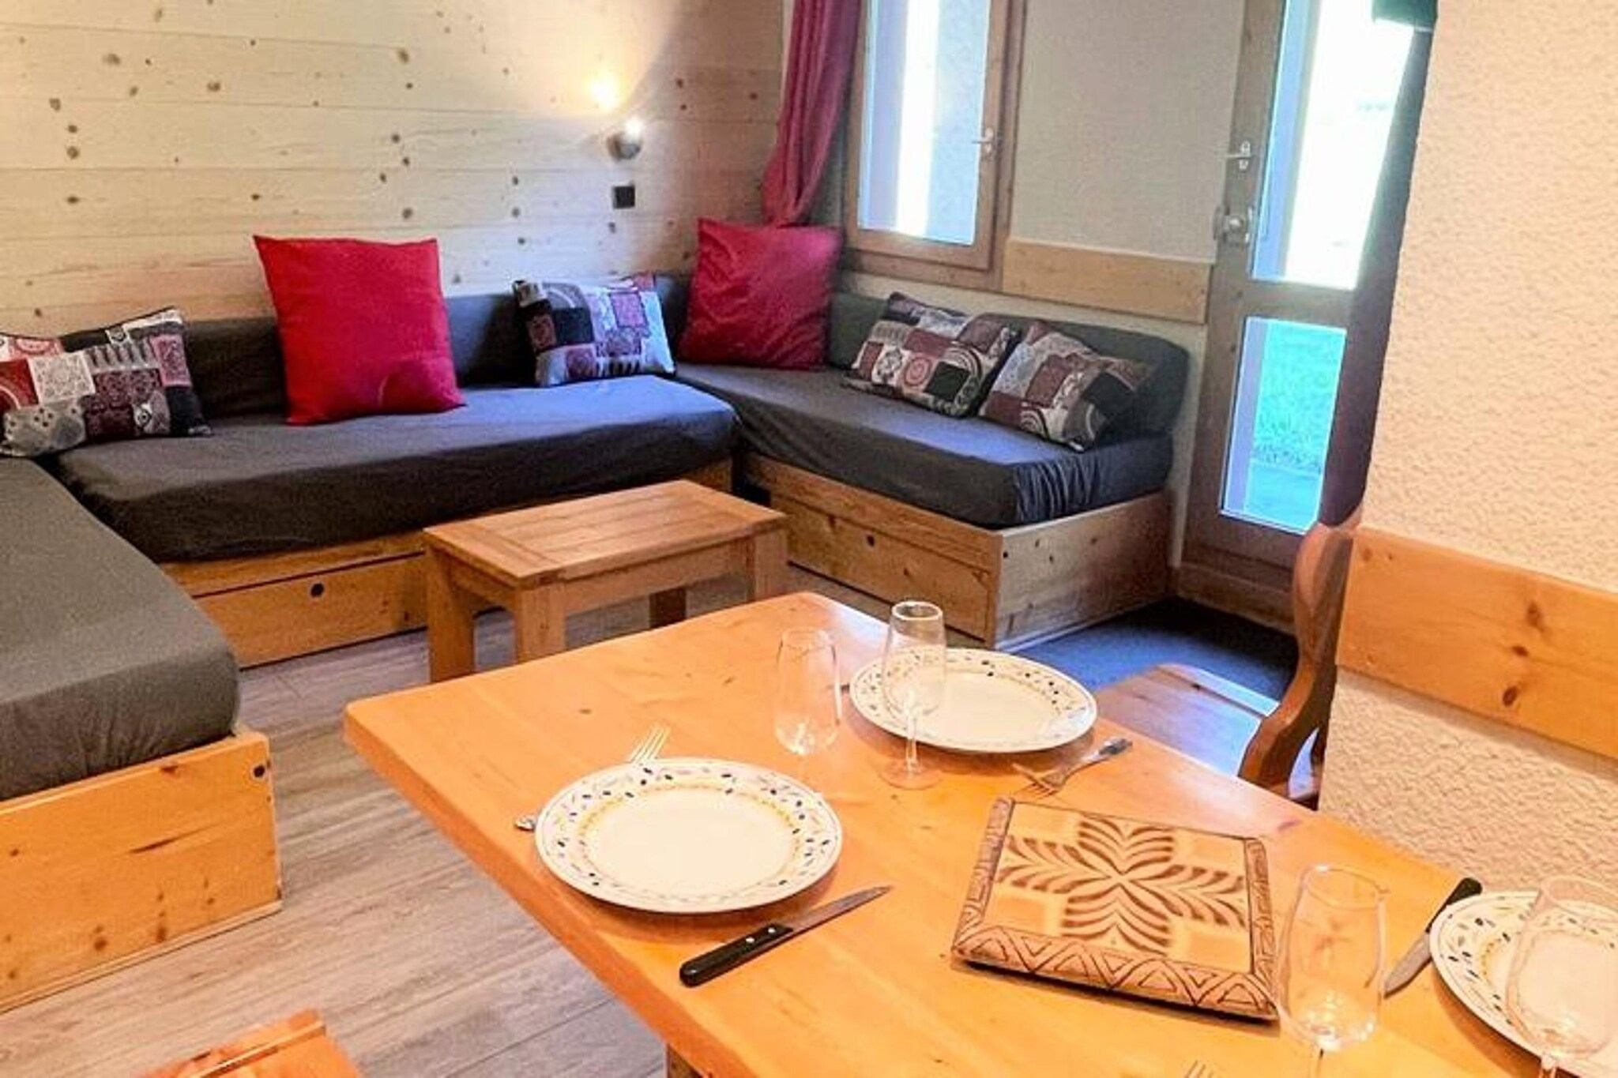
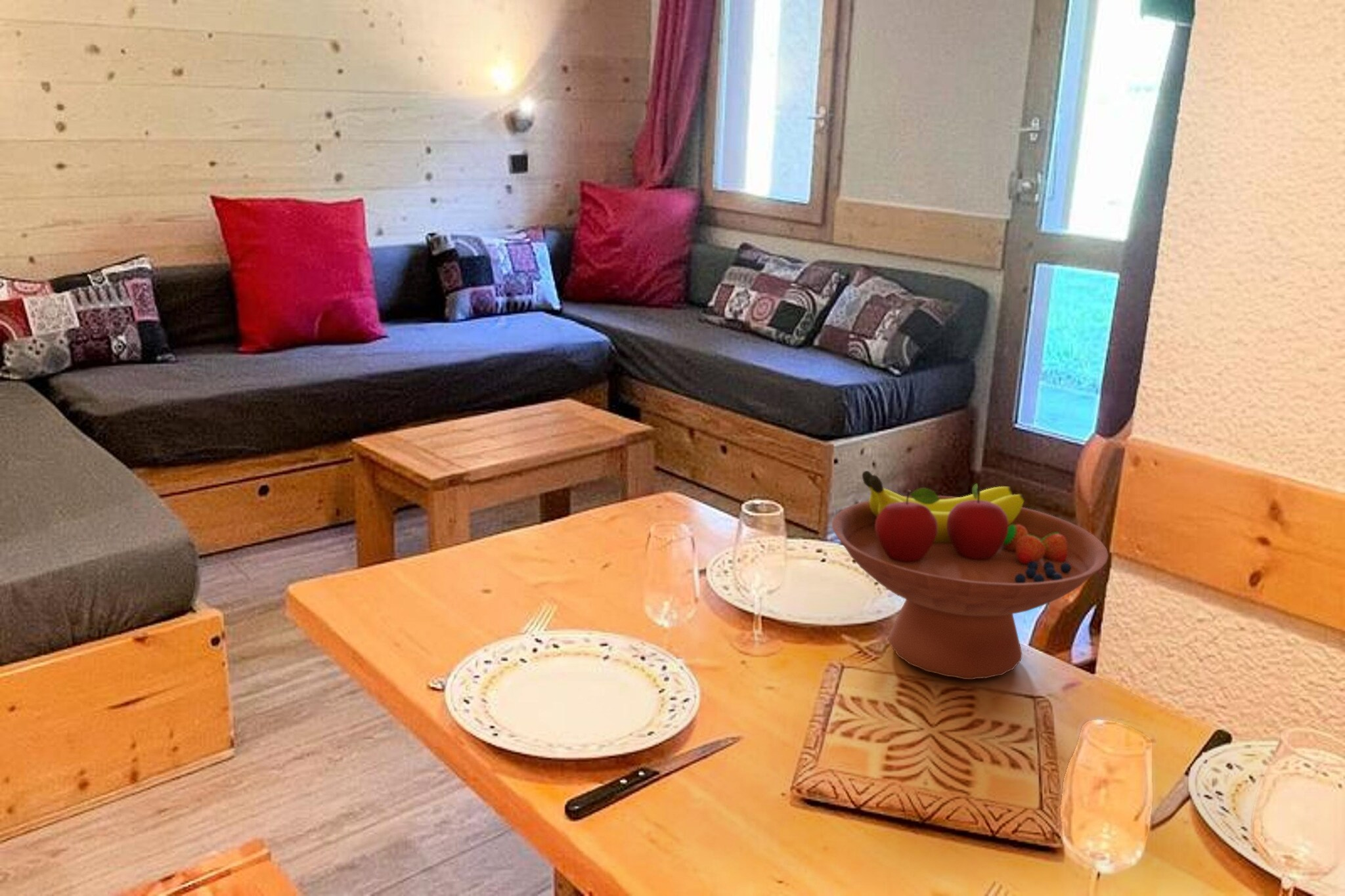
+ fruit bowl (962, 572)
